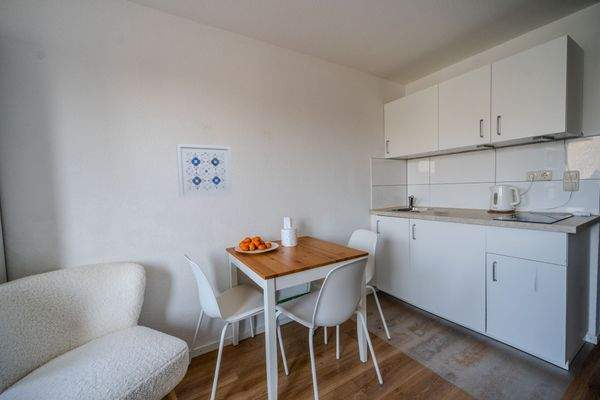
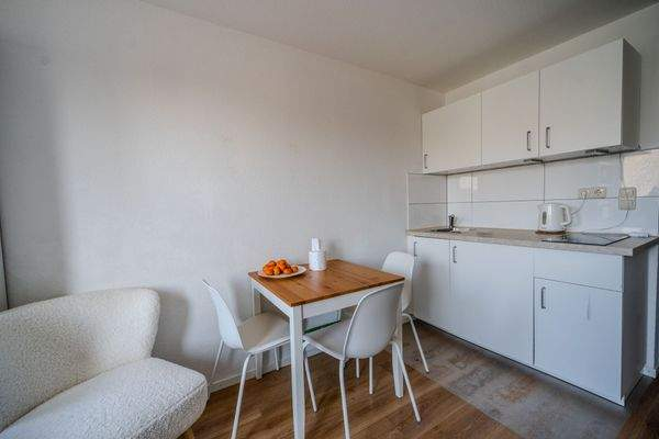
- wall art (206, 170)
